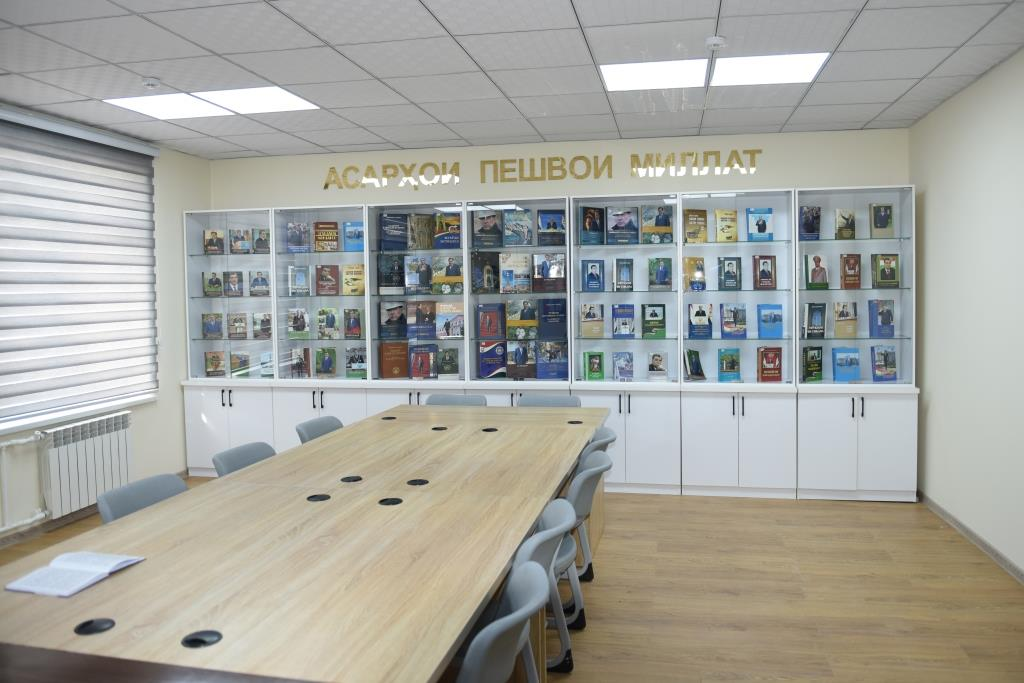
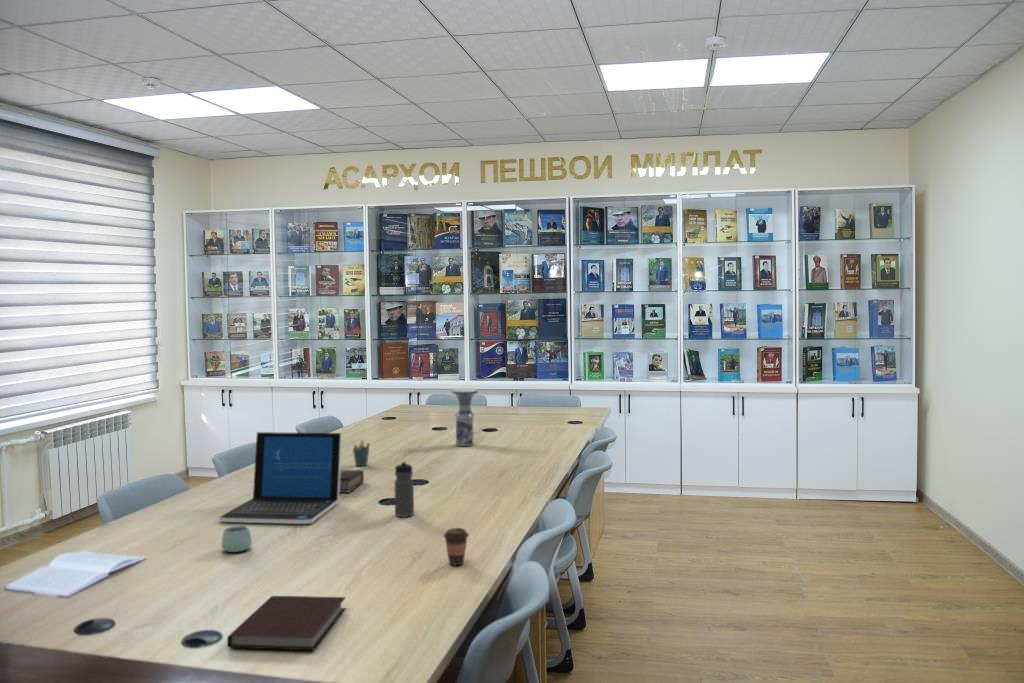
+ notebook (290, 621)
+ pen holder (361, 452)
+ vase (465, 417)
+ coffee cup (456, 546)
+ water bottle (404, 488)
+ laptop (282, 474)
+ mug (238, 537)
+ book (339, 484)
